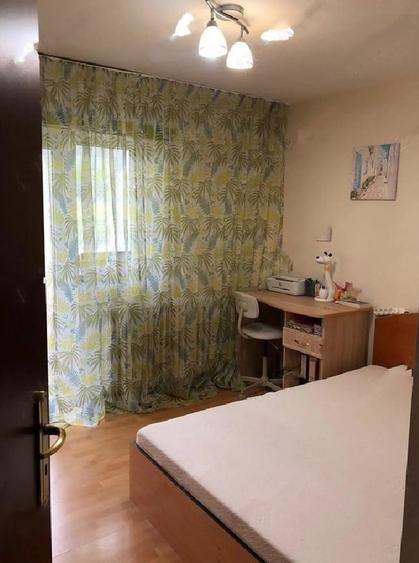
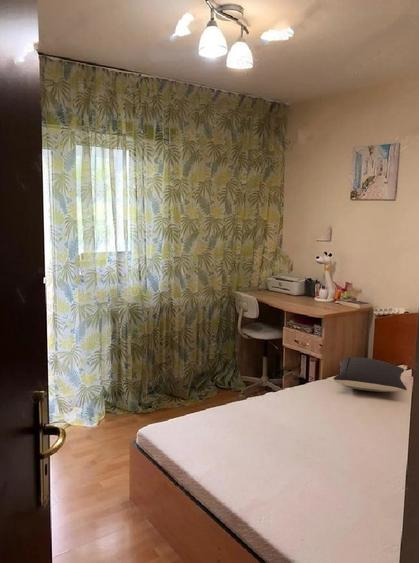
+ pillow (370, 374)
